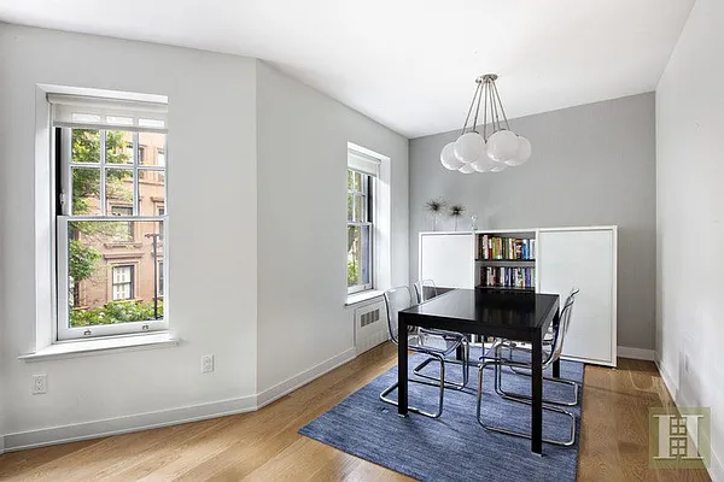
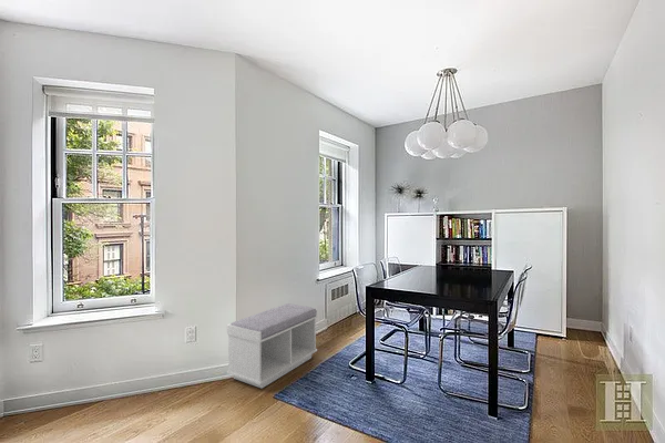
+ bench (276, 340)
